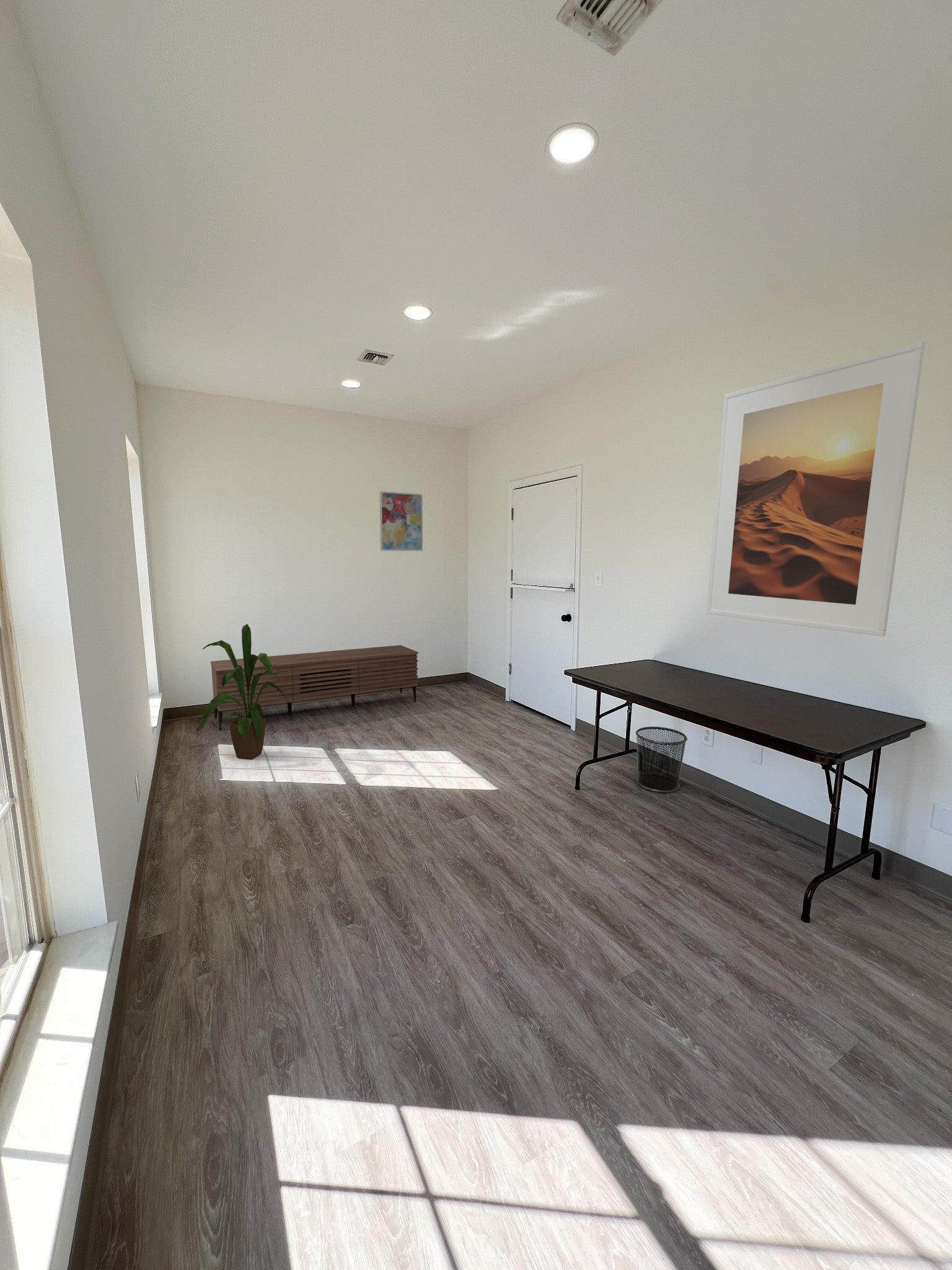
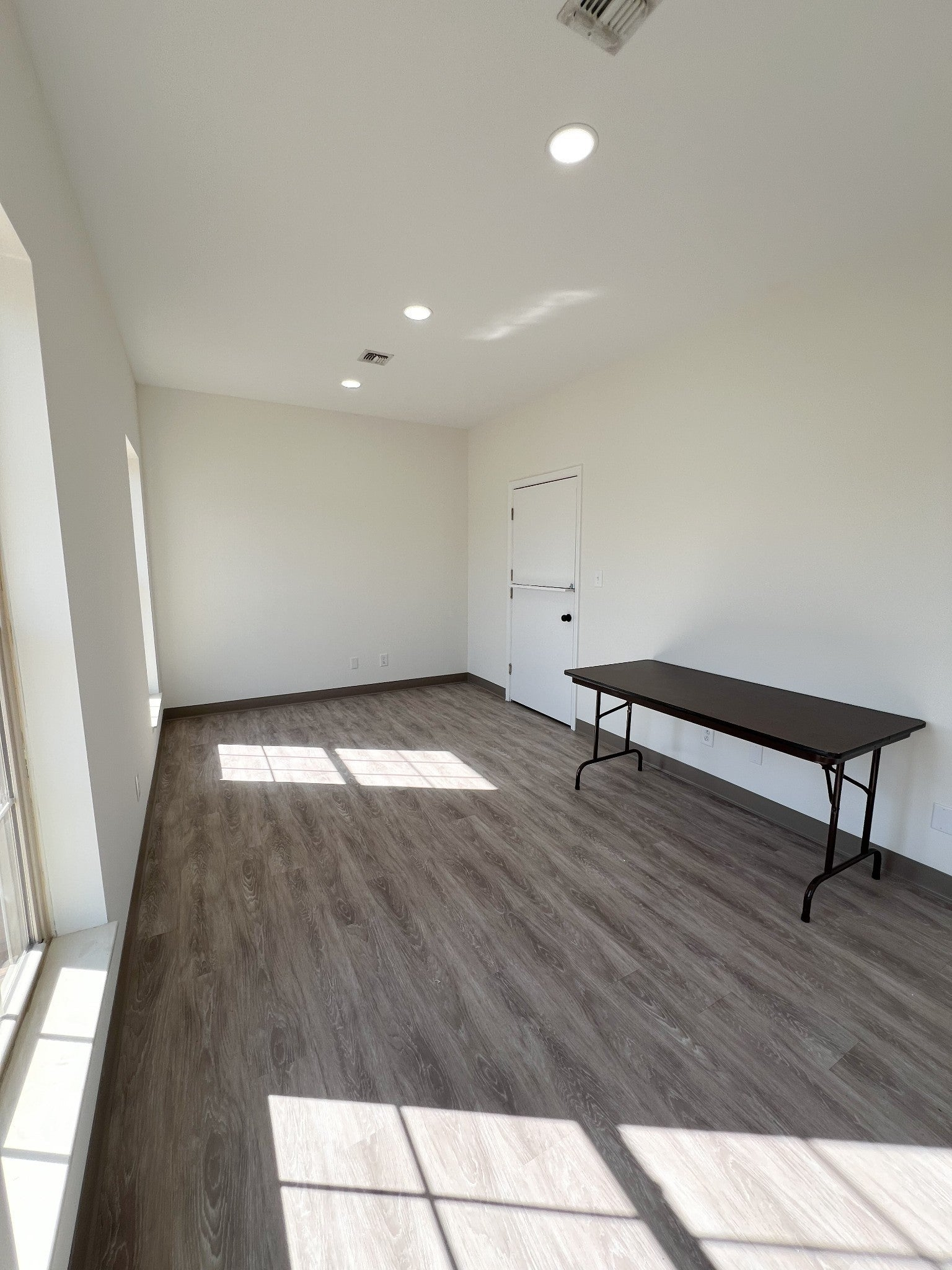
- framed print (796, 502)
- house plant (240, 695)
- waste bin (659, 759)
- wall art (402, 522)
- sideboard (320, 683)
